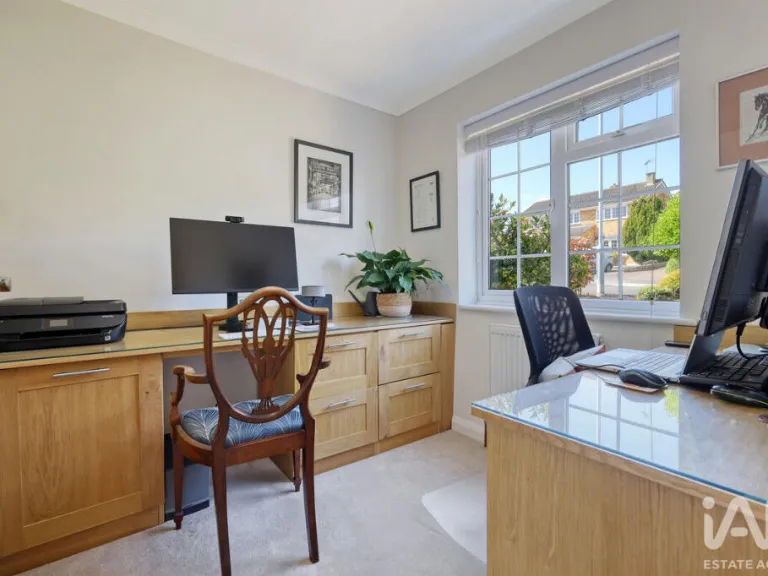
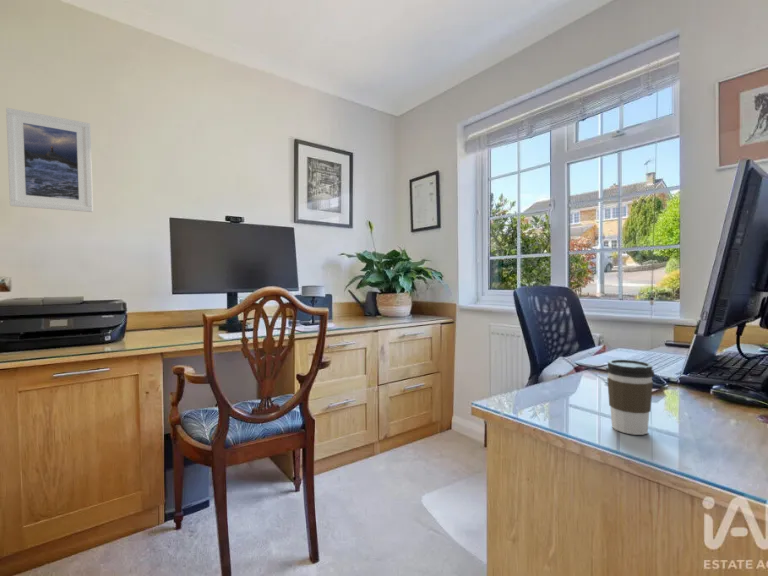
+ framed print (52, 162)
+ coffee cup (629, 395)
